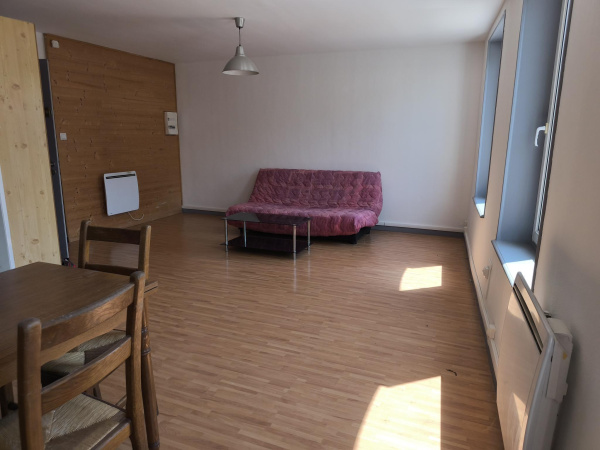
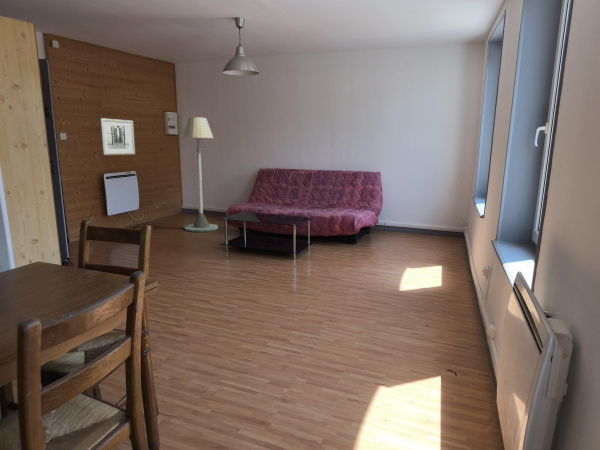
+ wall art (118, 137)
+ floor lamp (199, 174)
